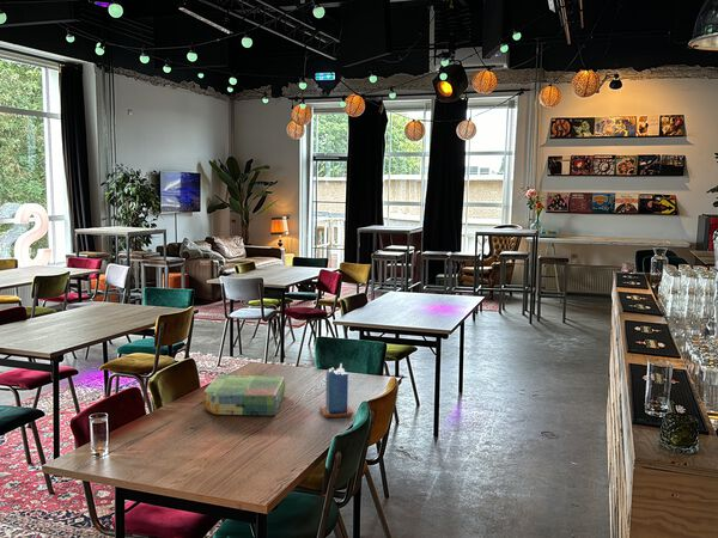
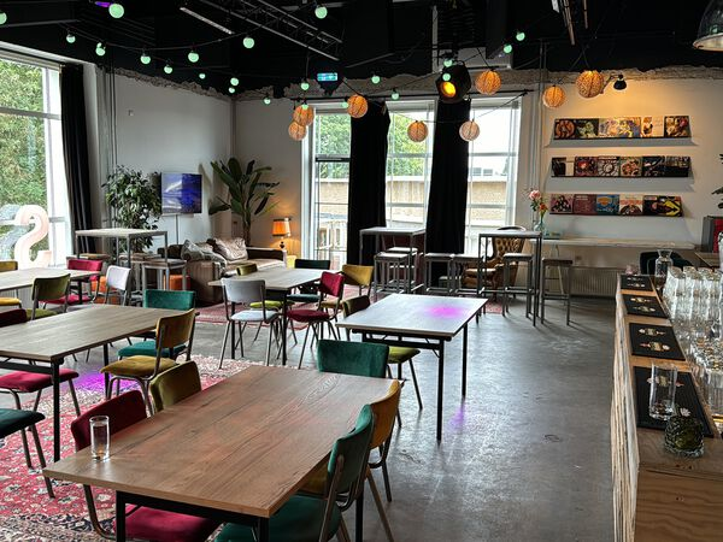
- board game (244, 393)
- candle (335, 389)
